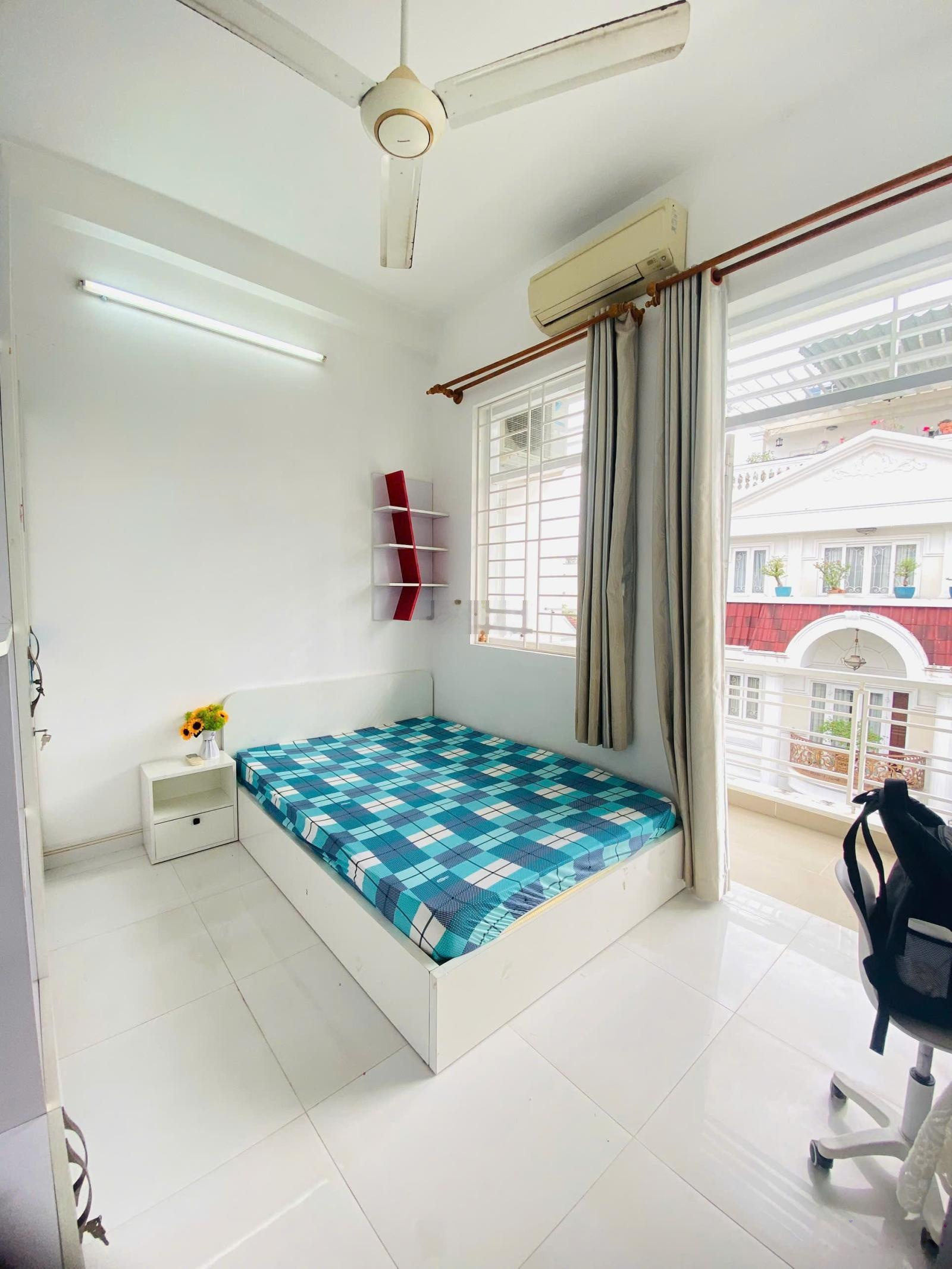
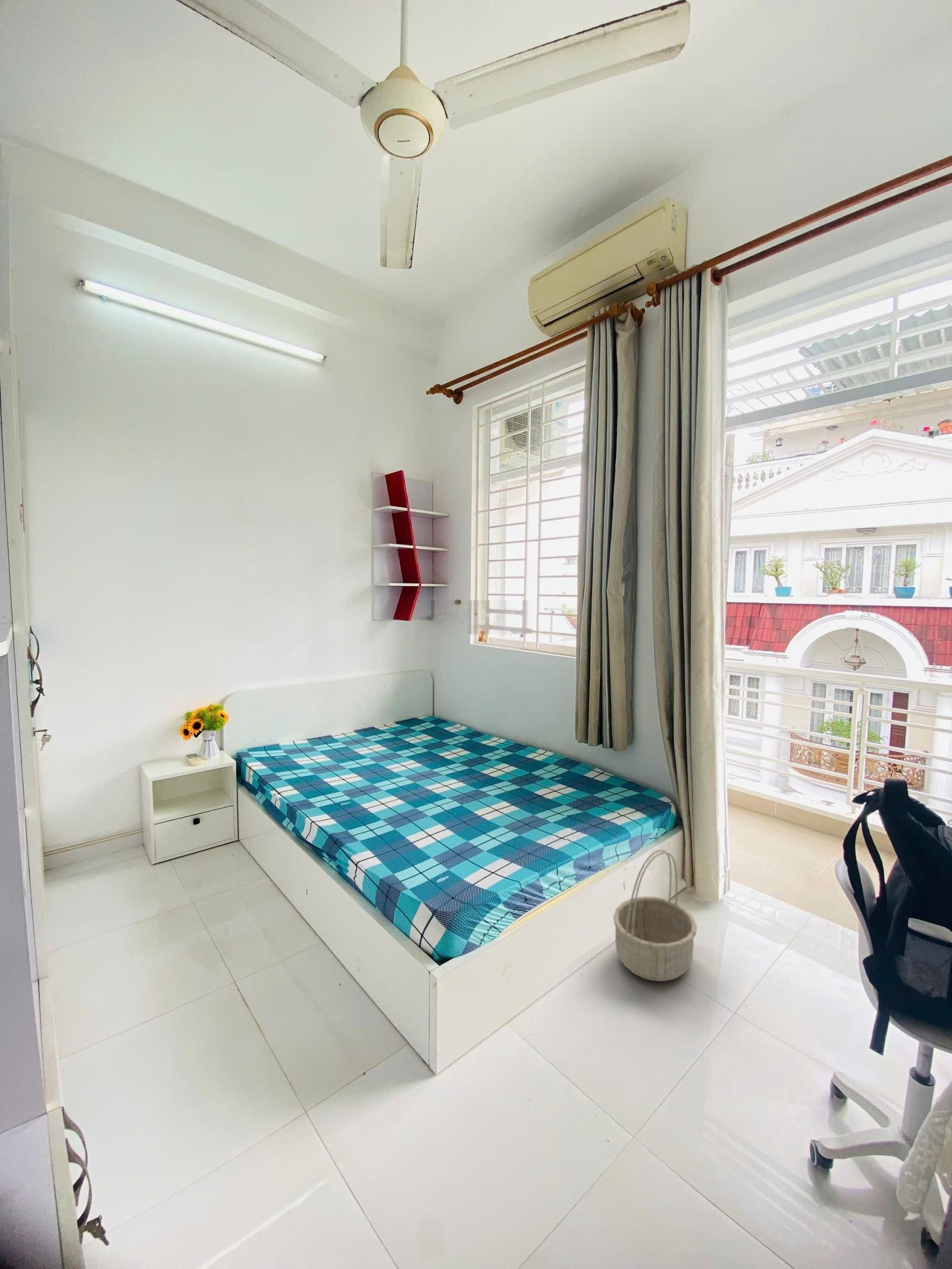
+ basket (654, 906)
